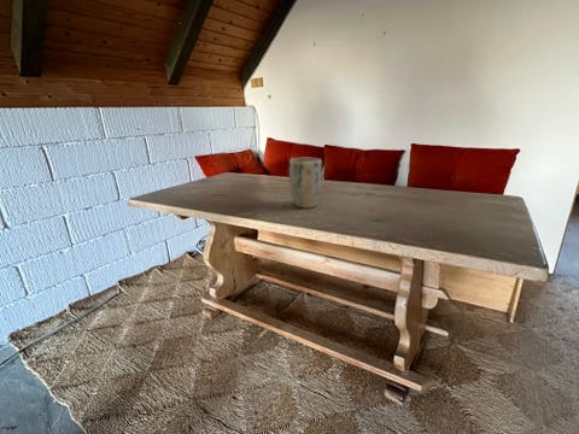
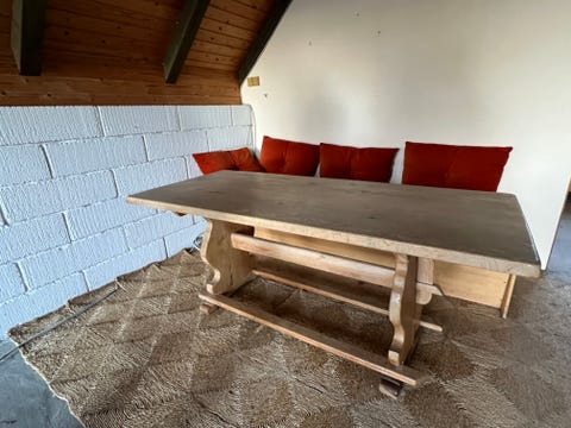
- plant pot (305, 182)
